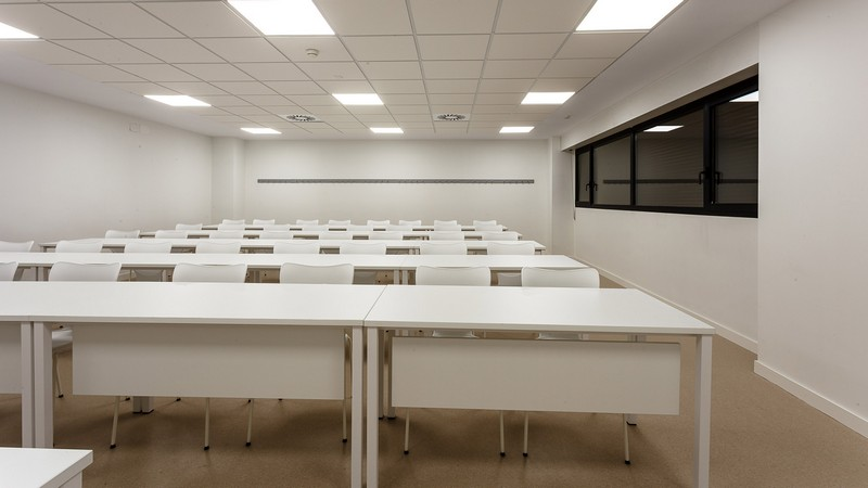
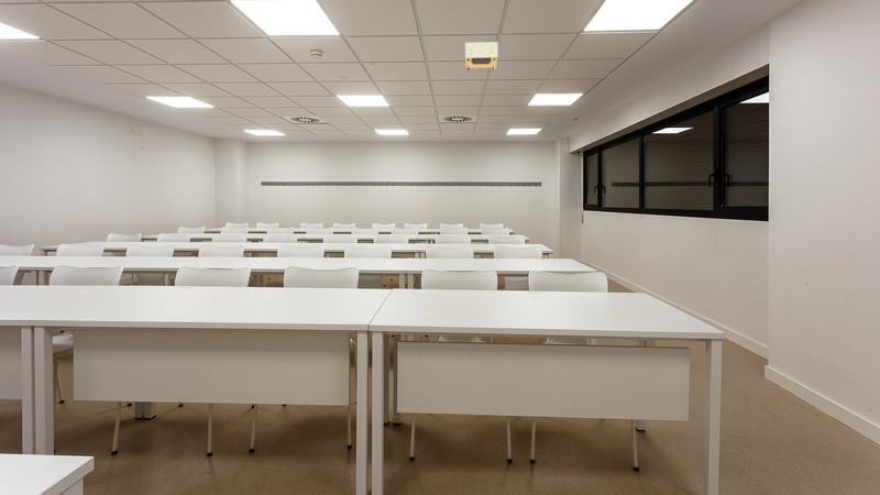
+ projector (481, 57)
